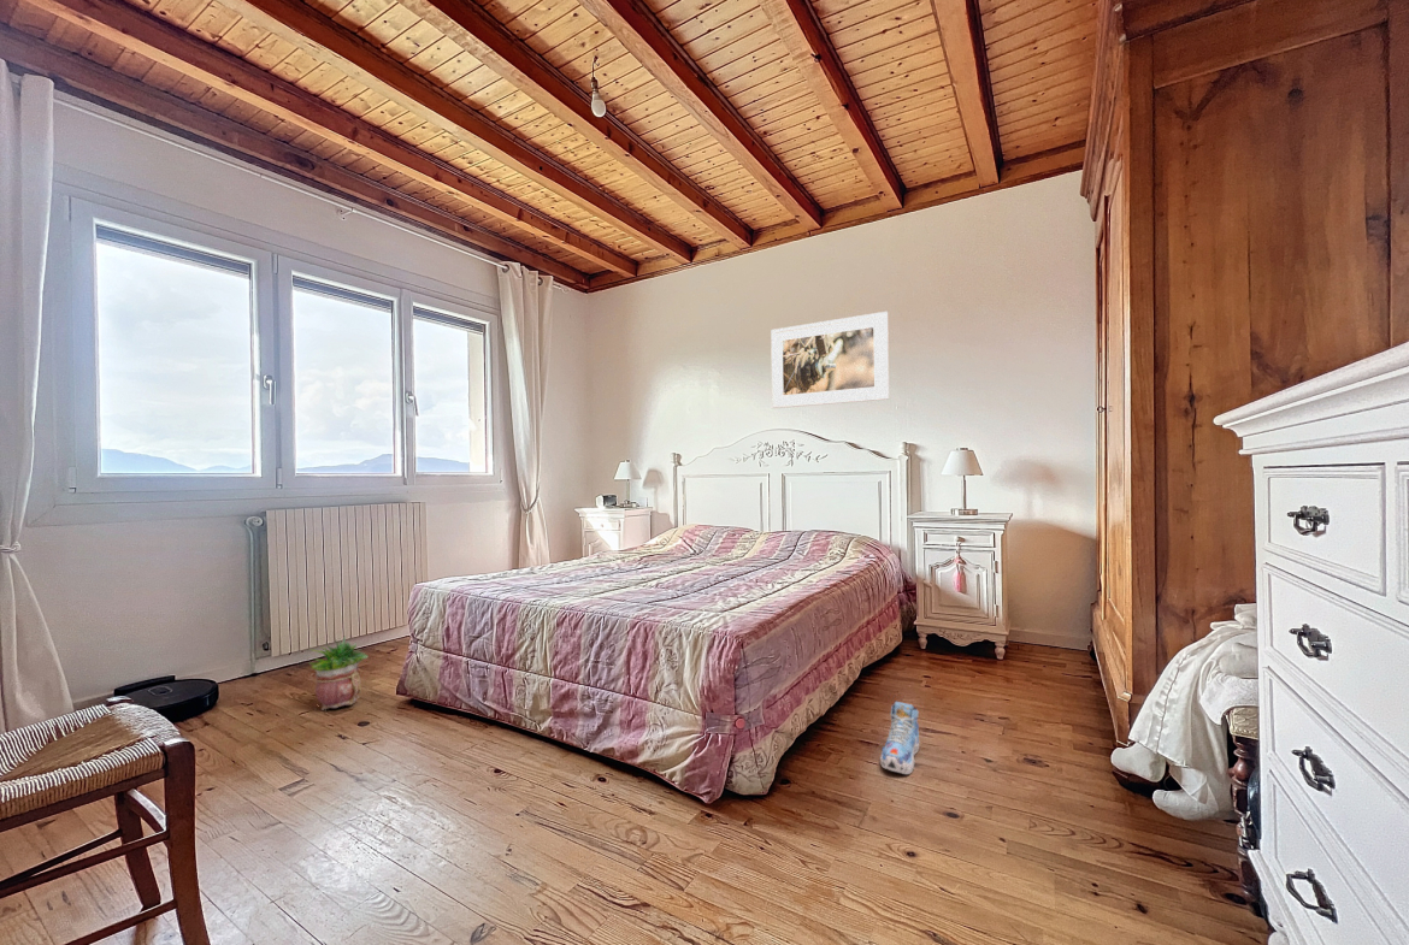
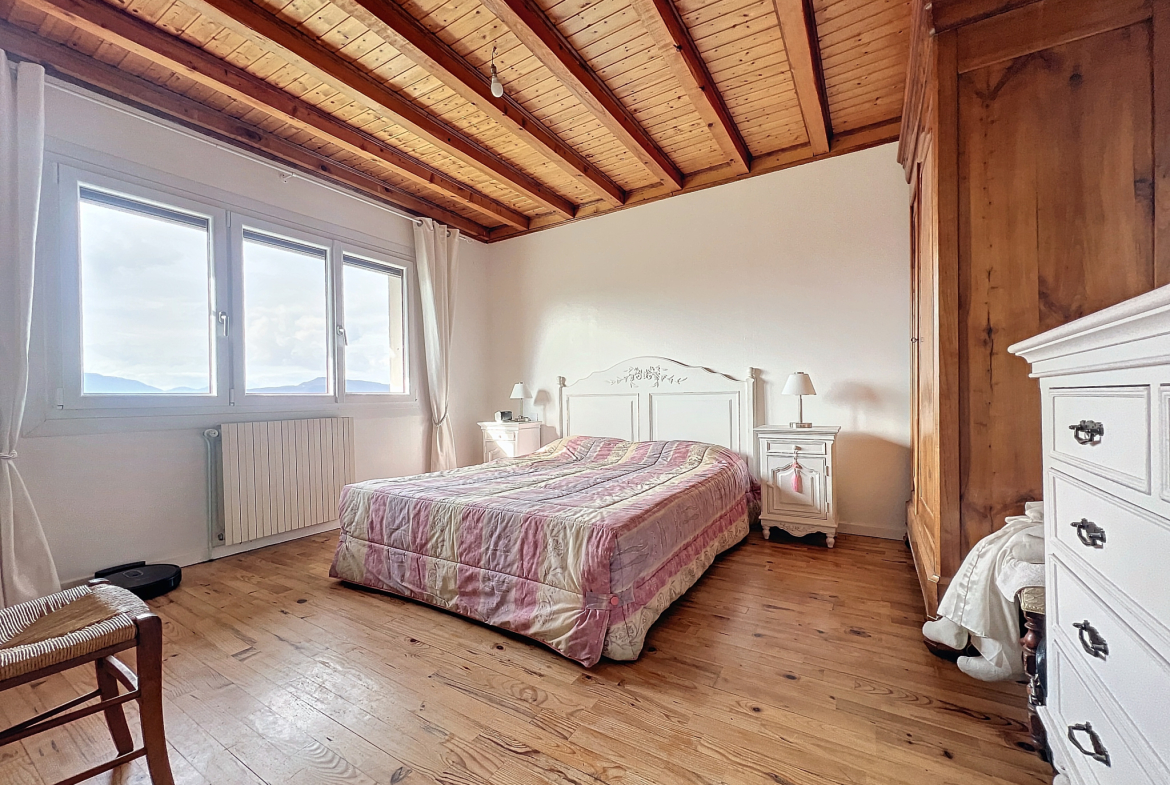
- shoe (901, 732)
- potted plant (336, 671)
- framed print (826, 362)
